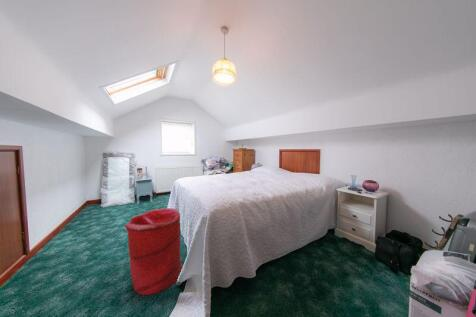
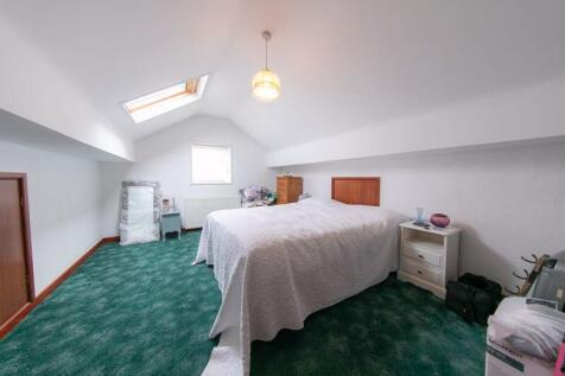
- laundry hamper (155, 245)
